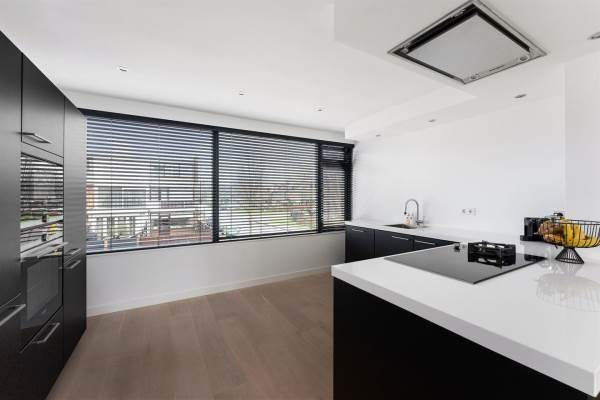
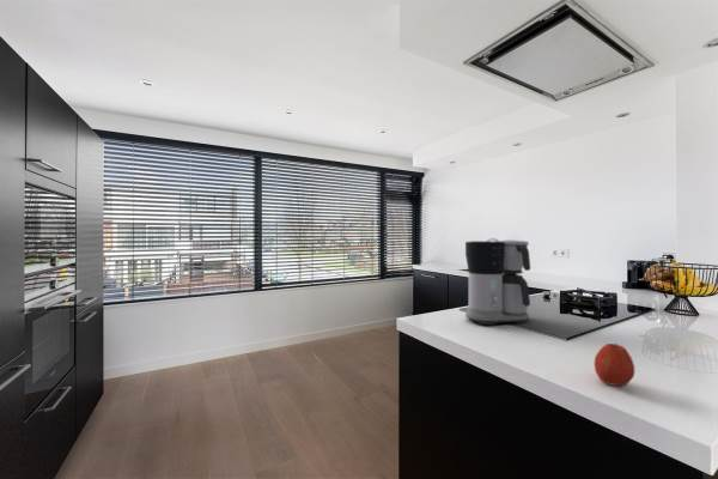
+ apple (613, 362)
+ coffee maker (499, 280)
